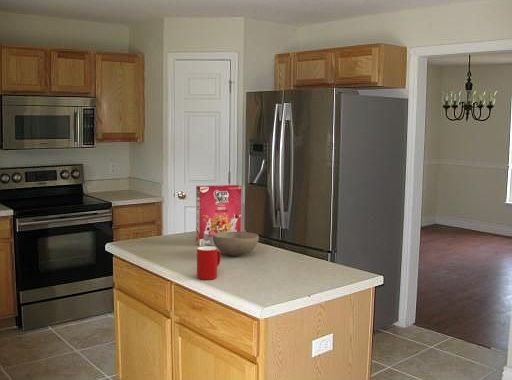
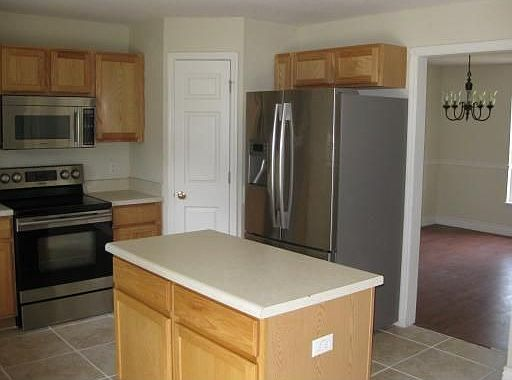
- cereal box (218, 214)
- cup (210, 262)
- bowl (235, 244)
